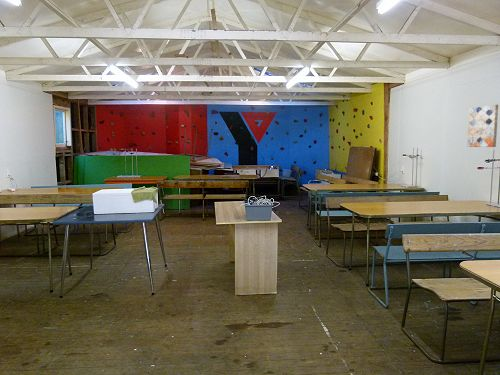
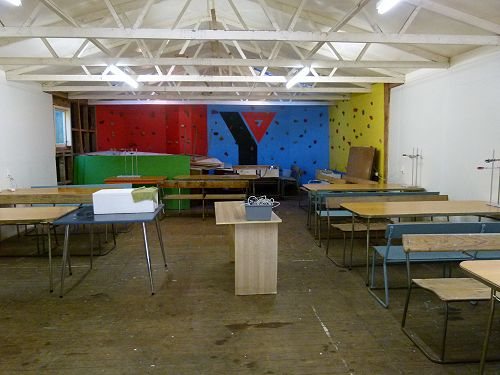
- wall art (482, 126)
